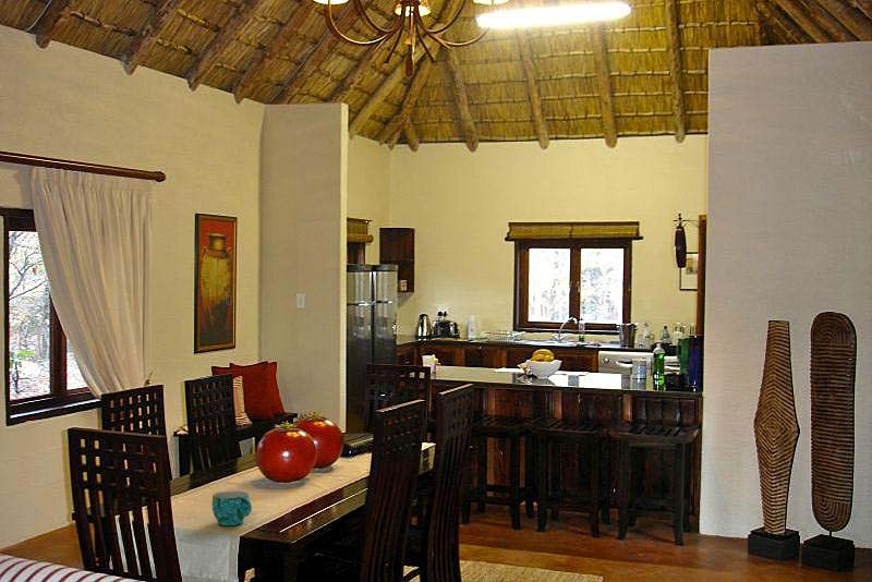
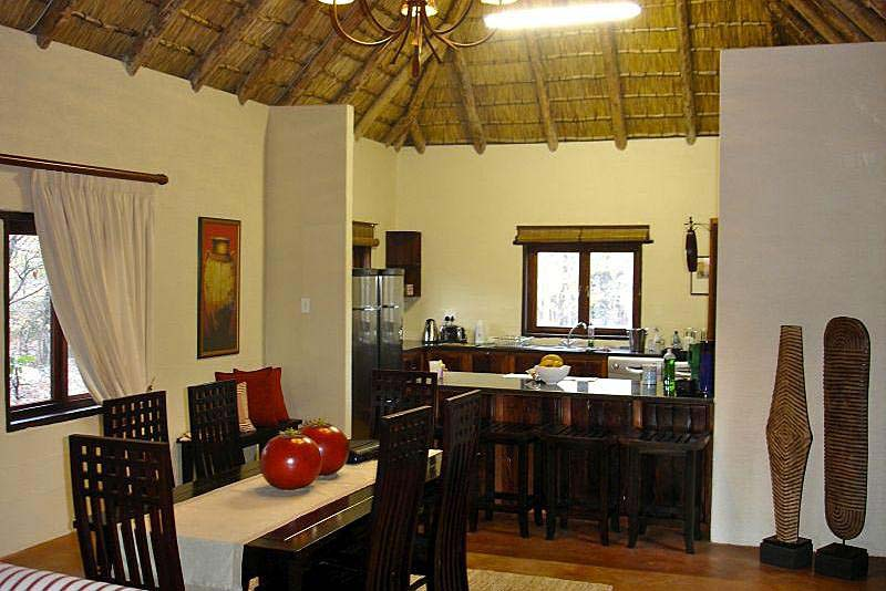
- cup (232, 508)
